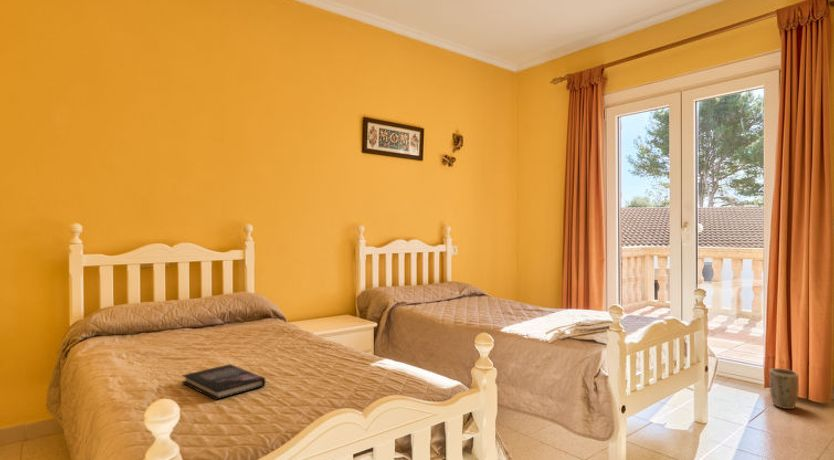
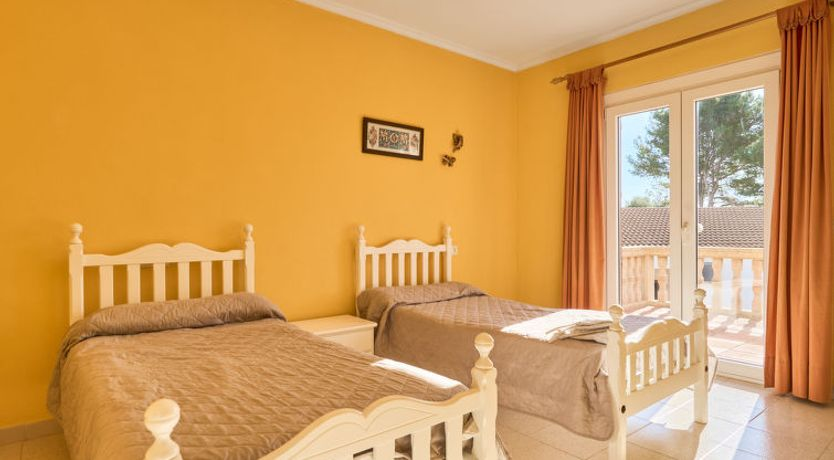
- plant pot (783, 388)
- book (223, 380)
